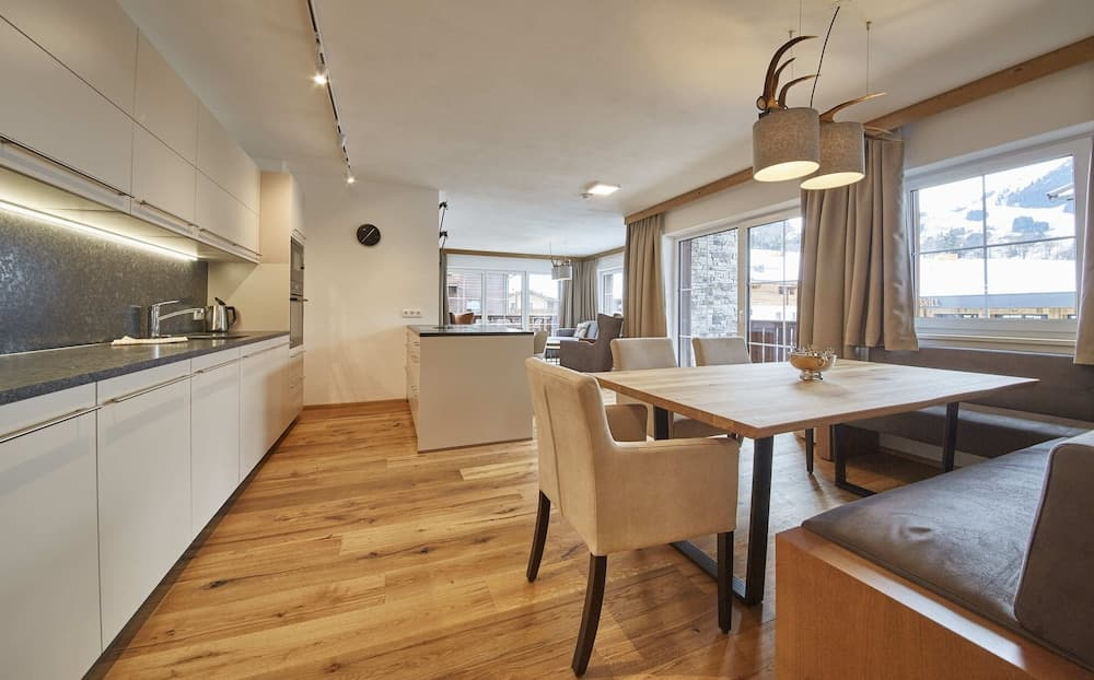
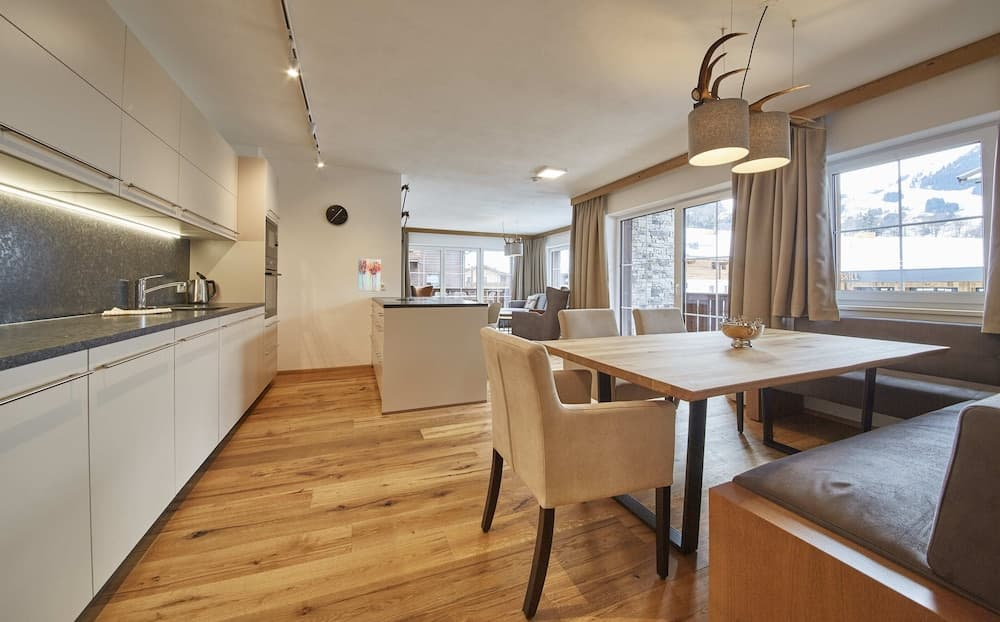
+ wall art (369, 274)
